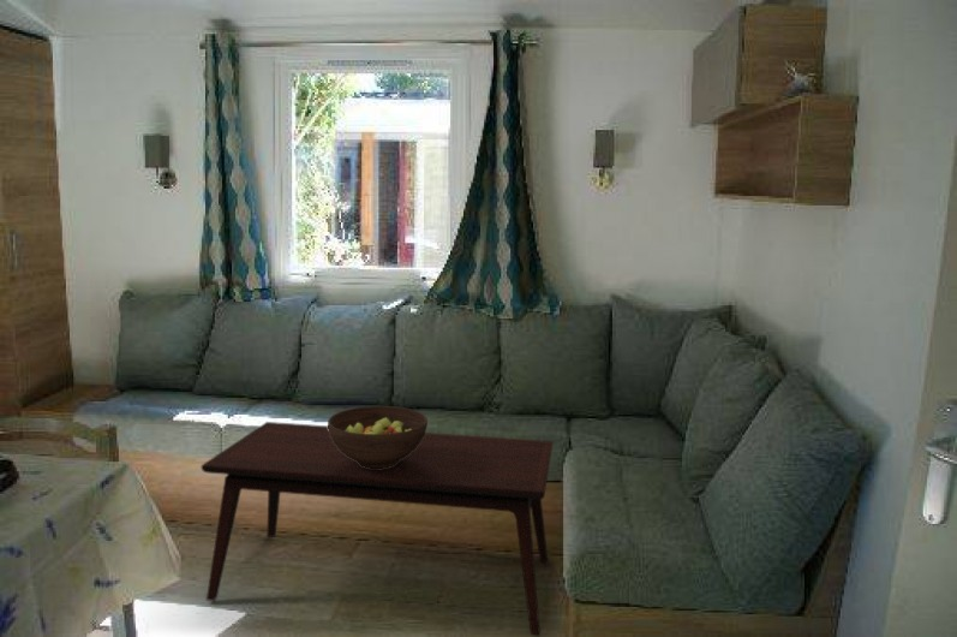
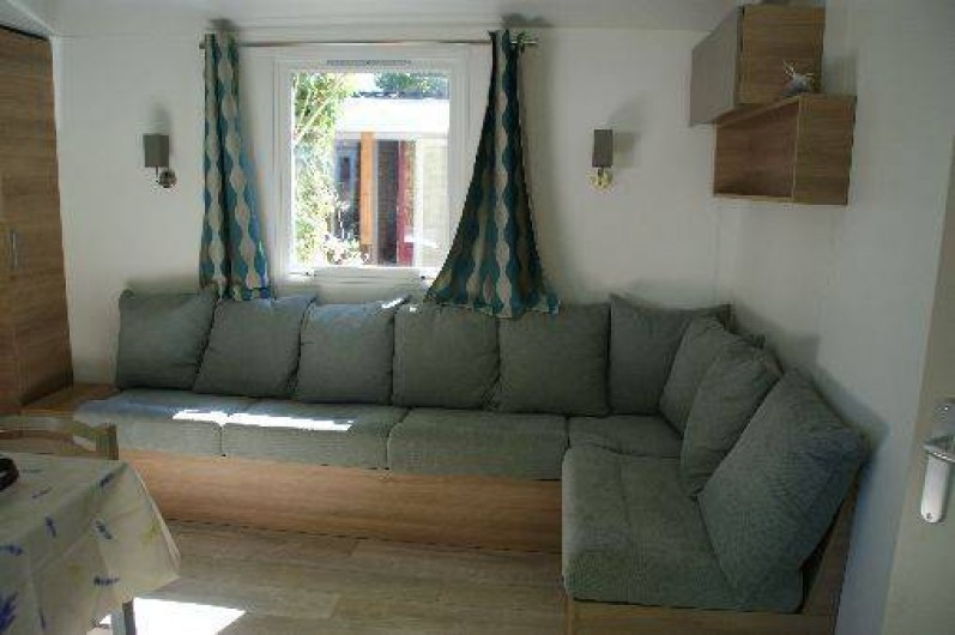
- coffee table (393, 501)
- fruit bowl (377, 440)
